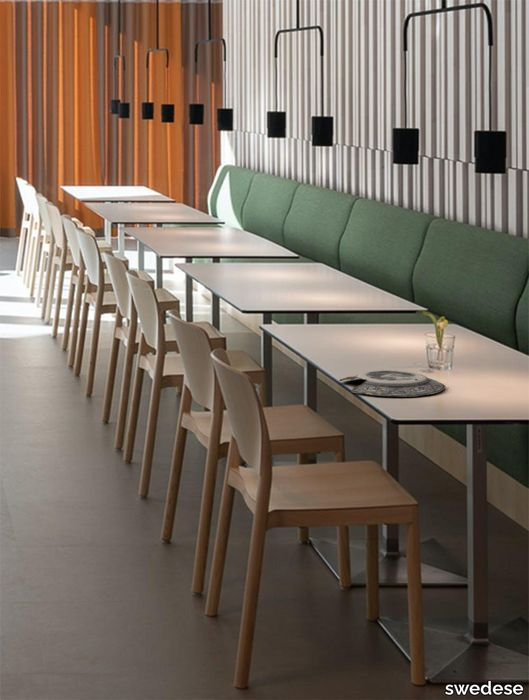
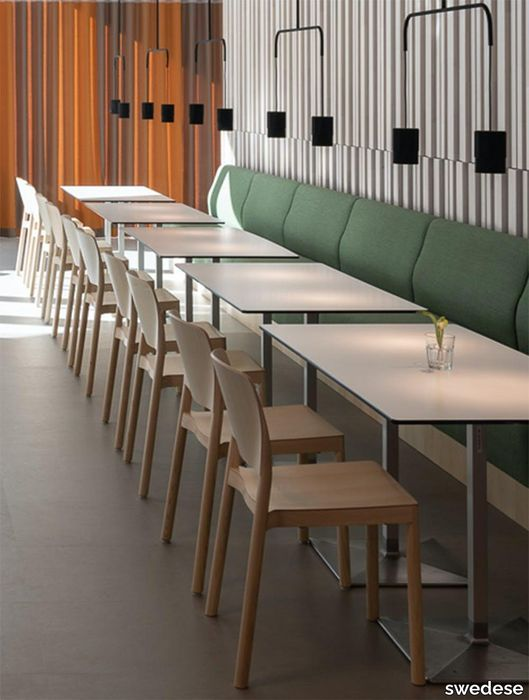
- plate (391, 380)
